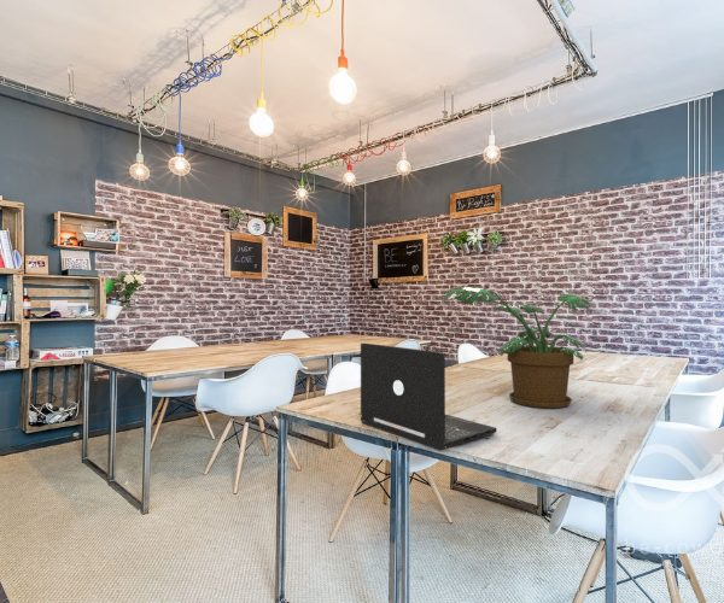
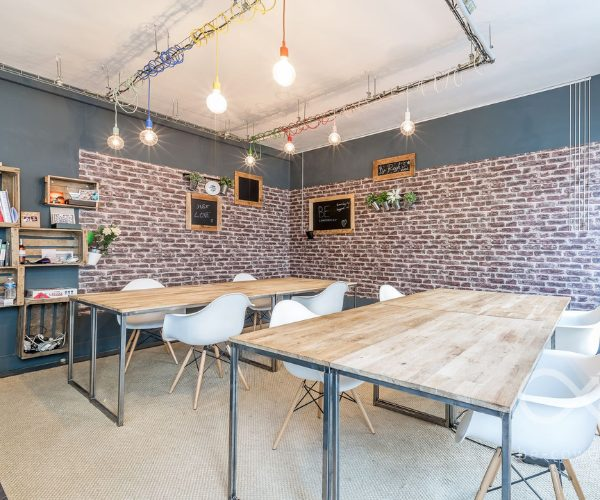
- laptop (425, 386)
- potted plant (522, 341)
